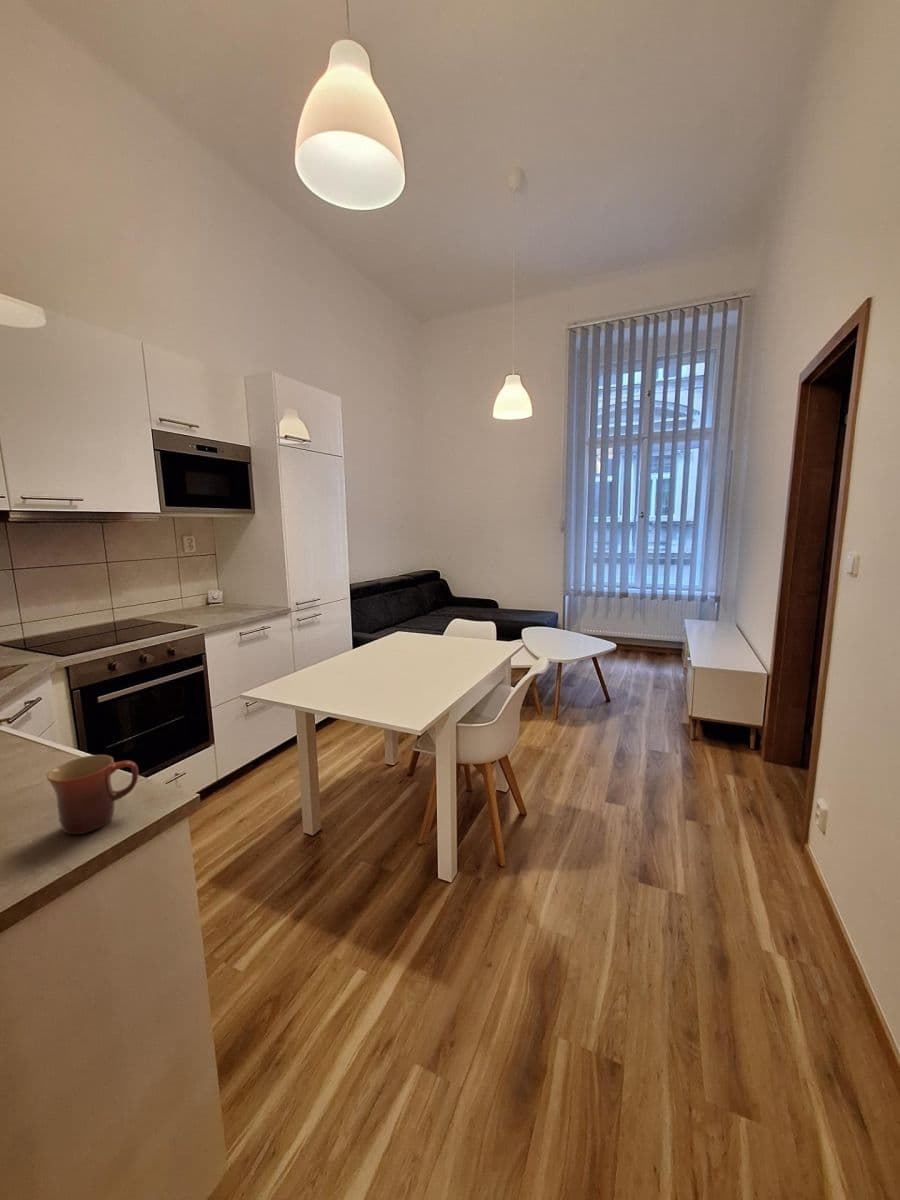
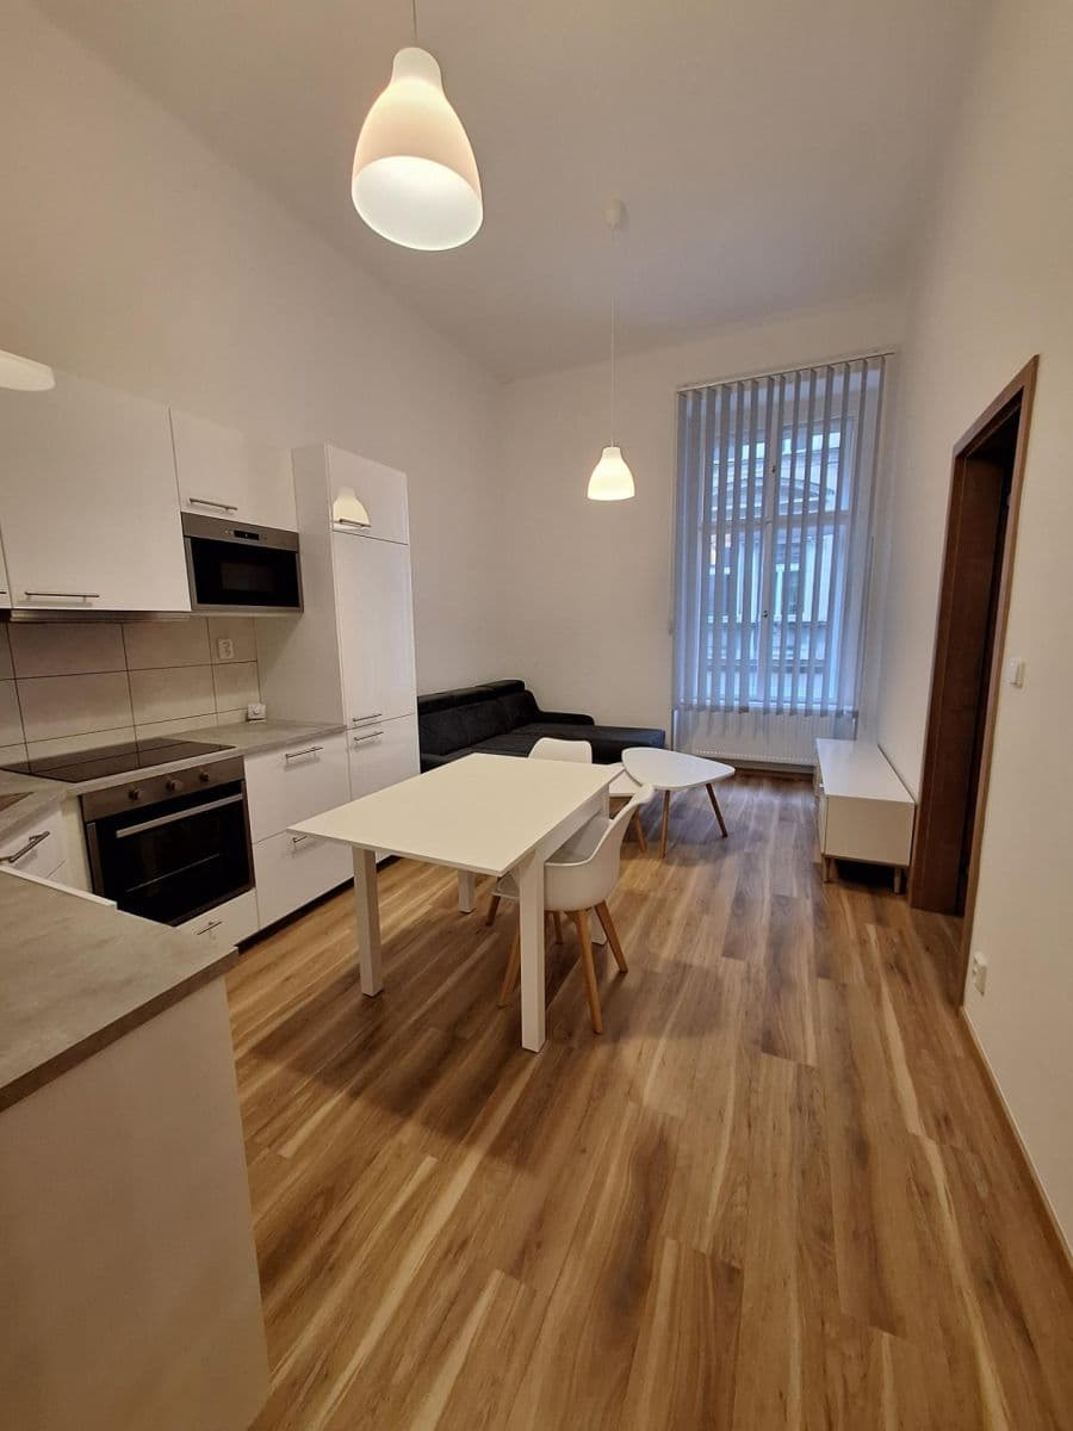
- mug (97, 792)
